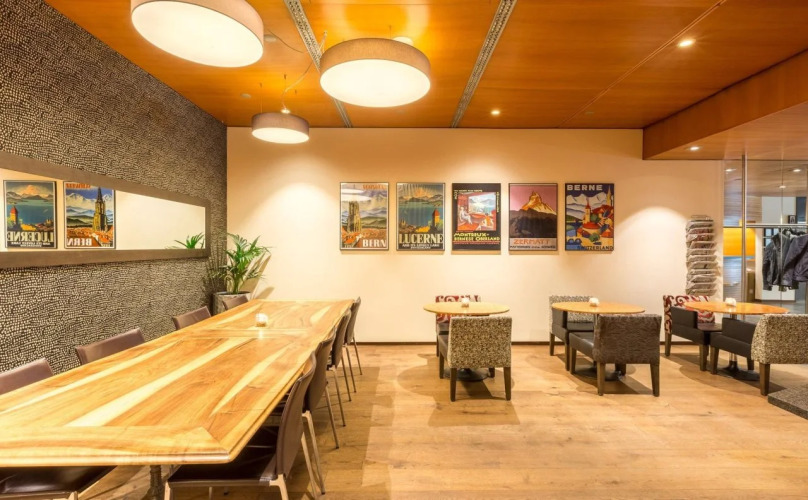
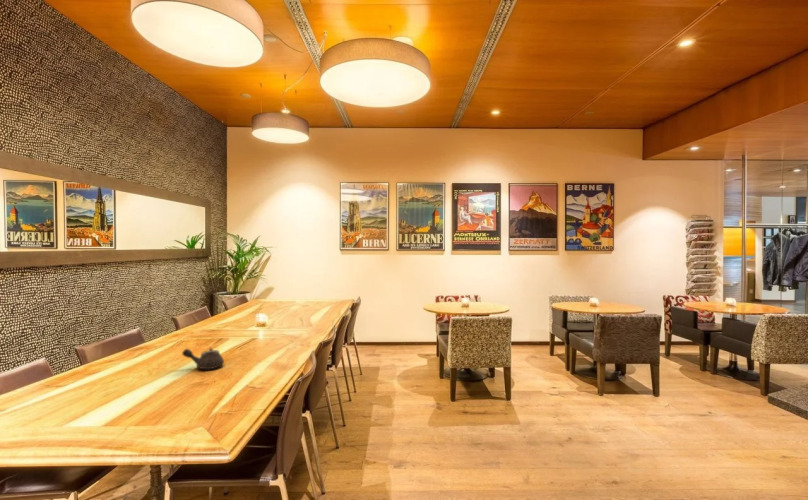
+ teapot (203, 357)
